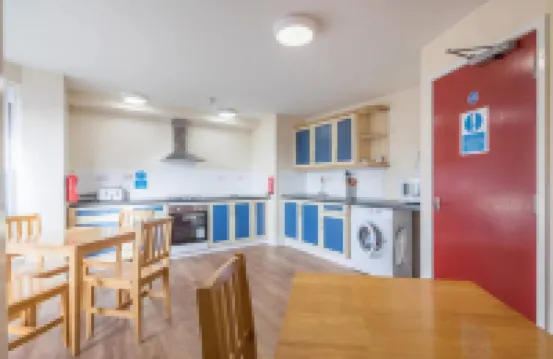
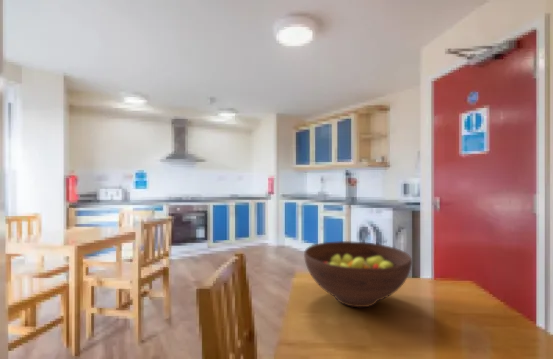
+ fruit bowl (355, 276)
